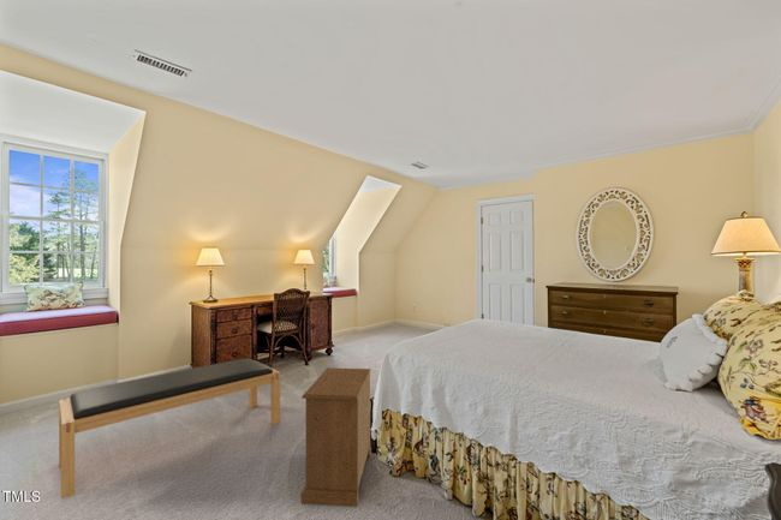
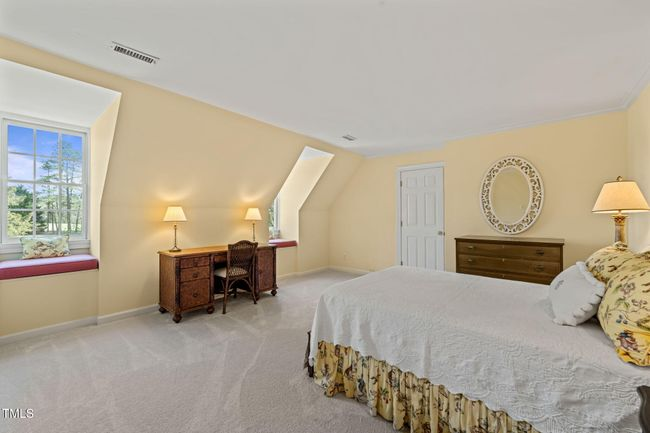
- nightstand (339, 428)
- bench (179, 406)
